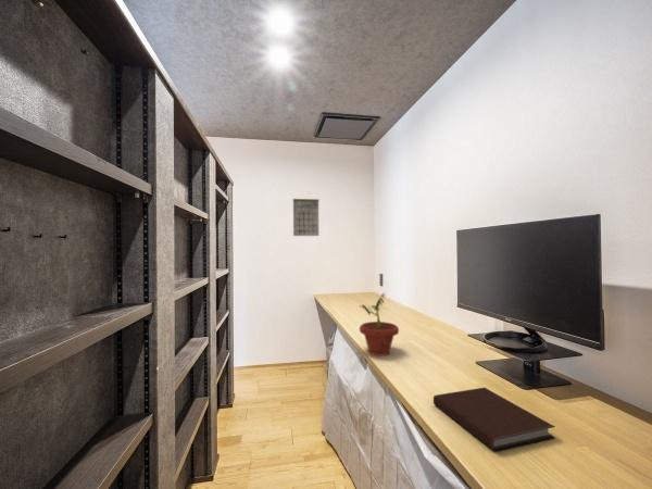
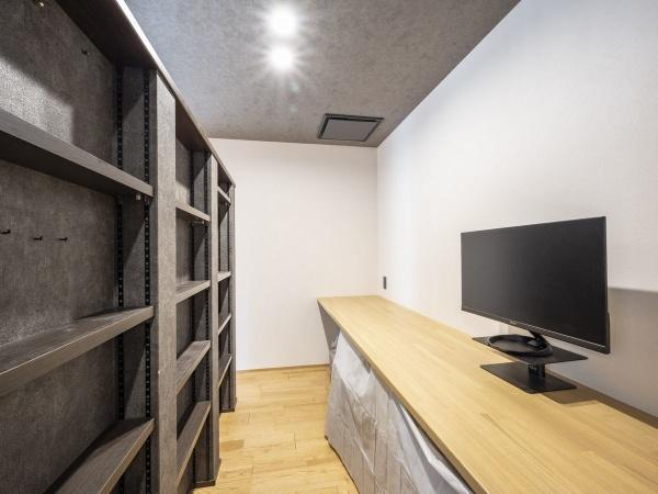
- notebook (488, 414)
- calendar (305, 213)
- potted plant (378, 322)
